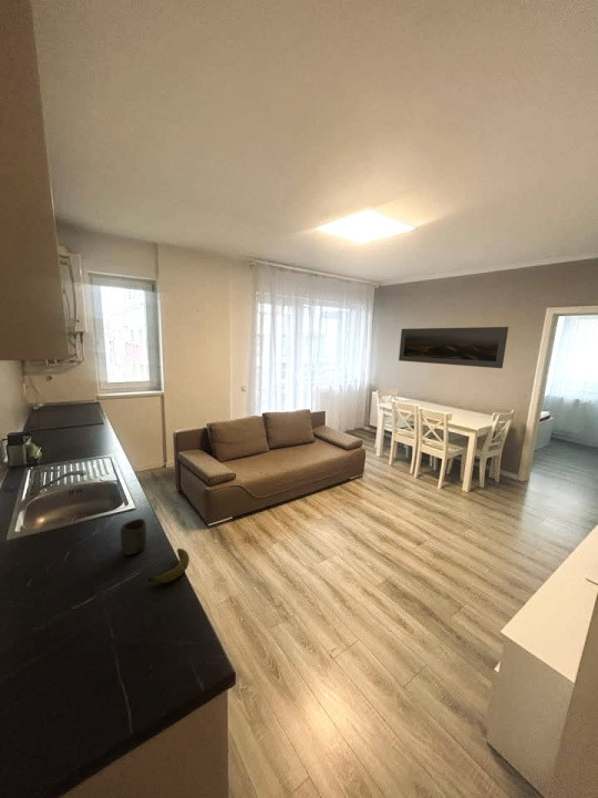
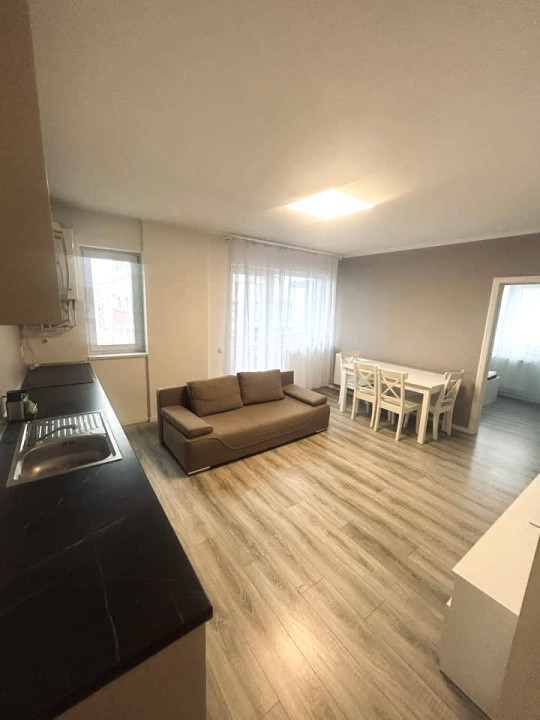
- cup (133, 536)
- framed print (445, 346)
- fruit (171, 570)
